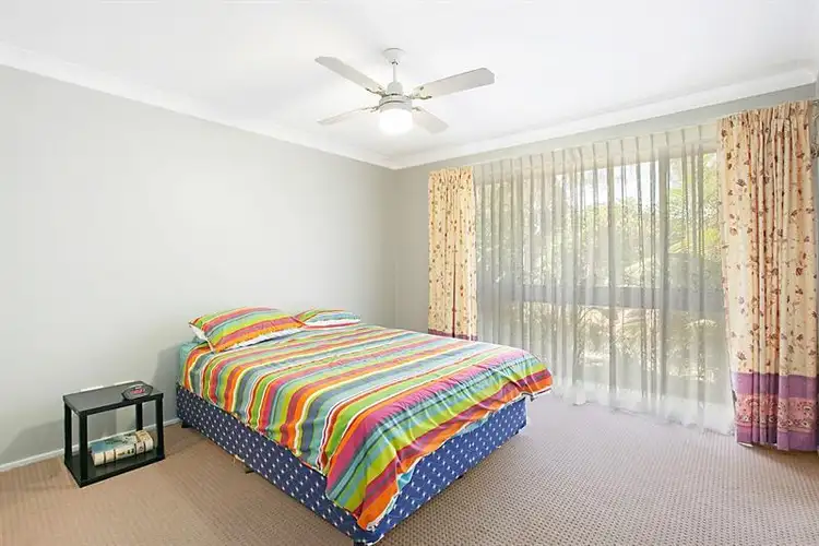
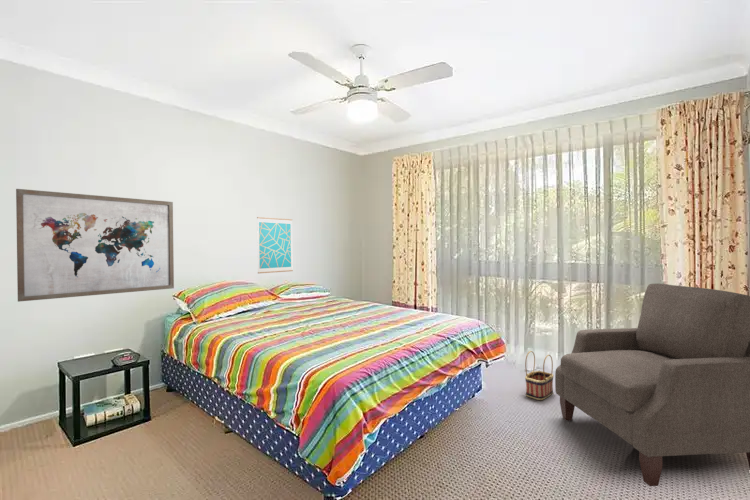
+ chair (653, 365)
+ wall art (275, 245)
+ wall art (105, 245)
+ basket (539, 373)
